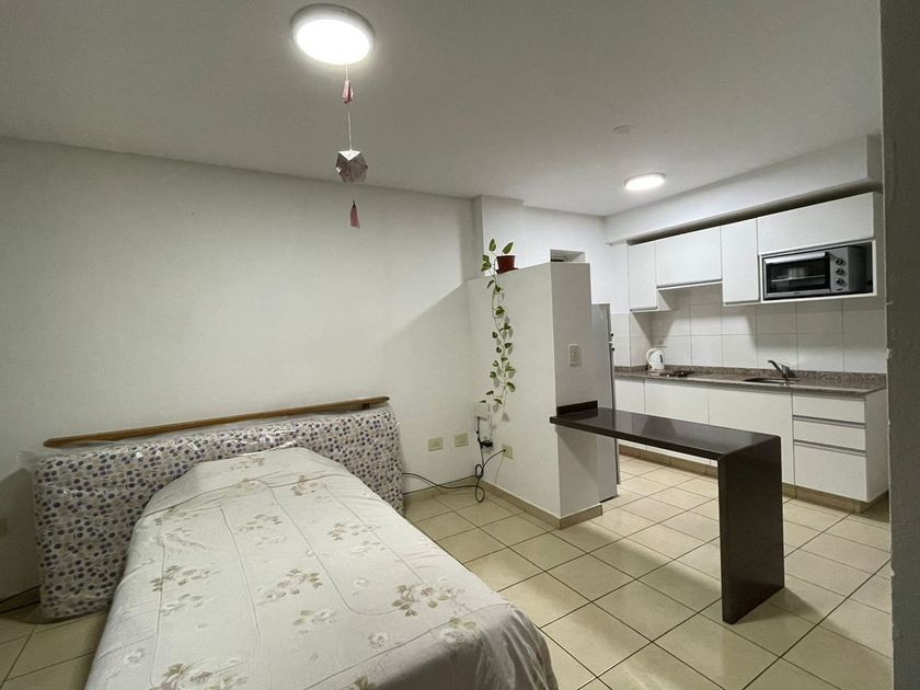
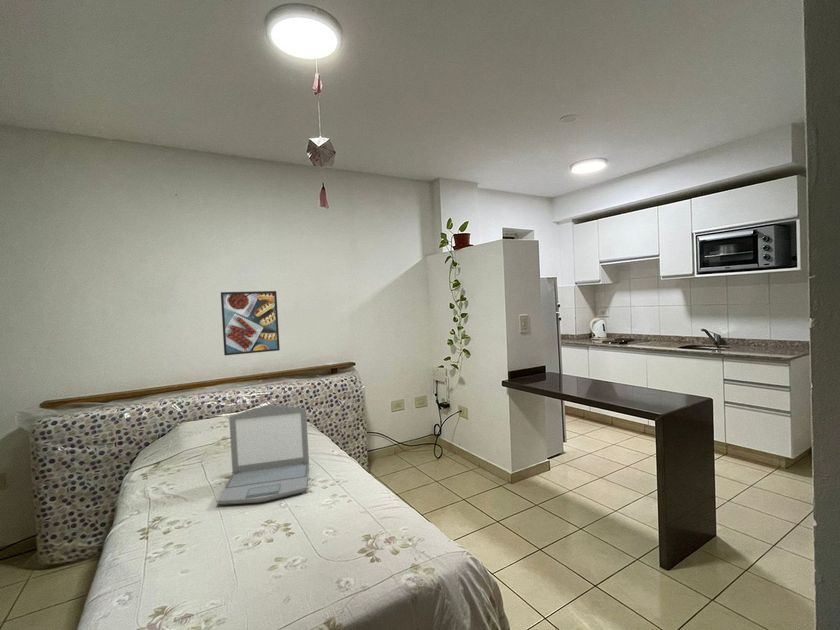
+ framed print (251, 322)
+ laptop (265, 449)
